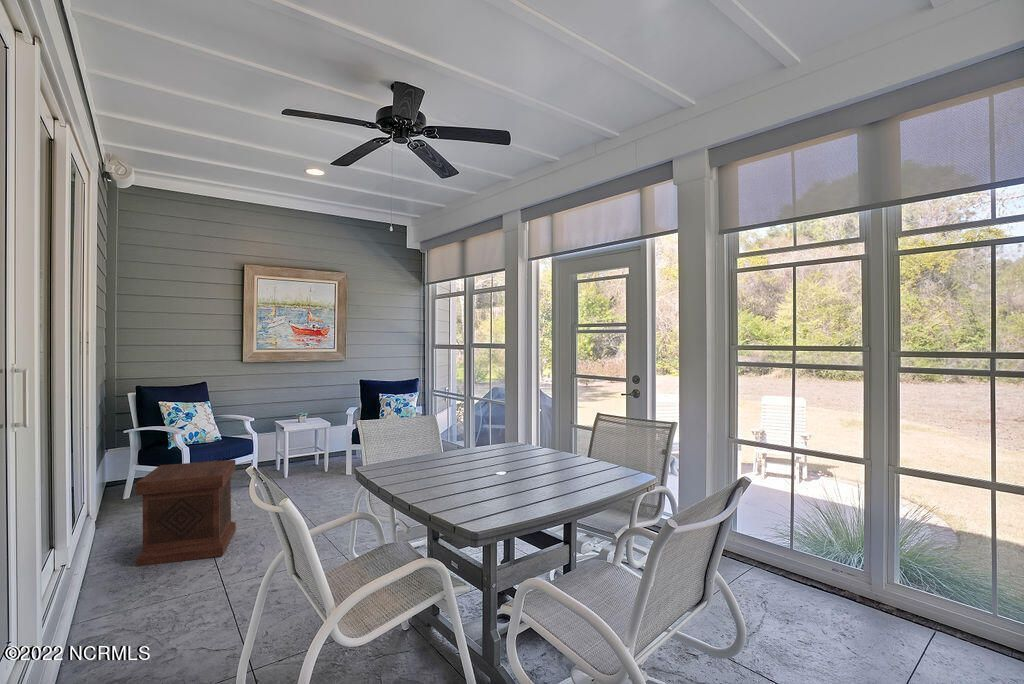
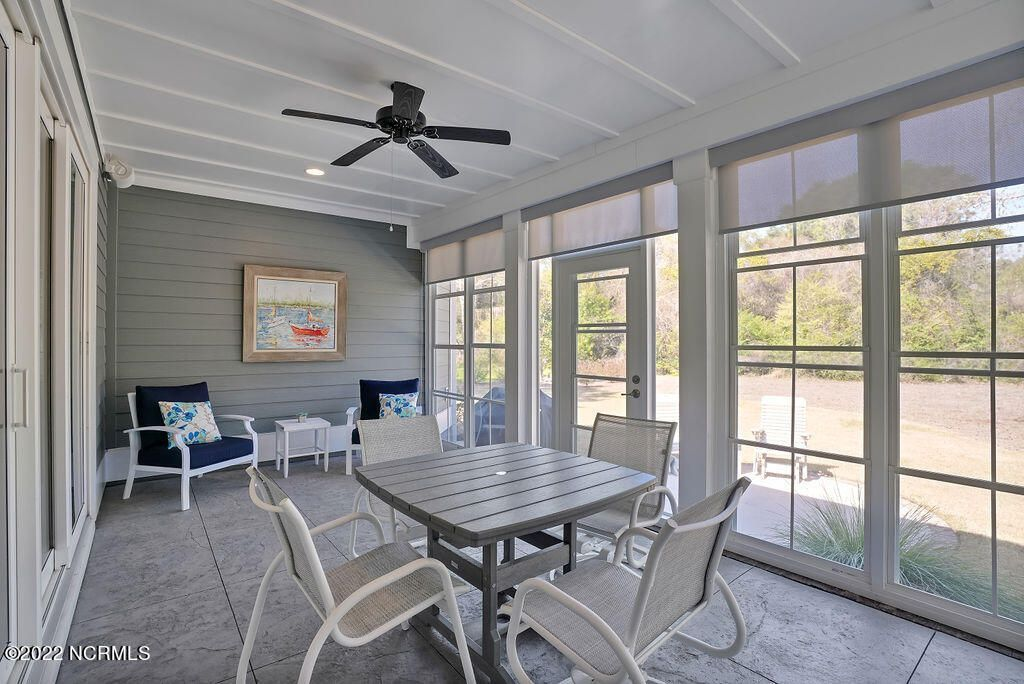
- side table (190, 508)
